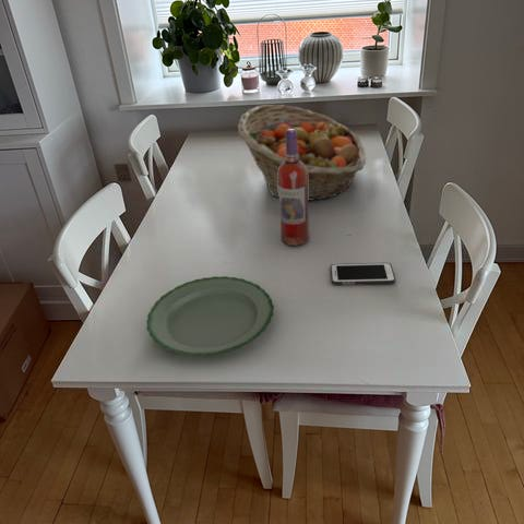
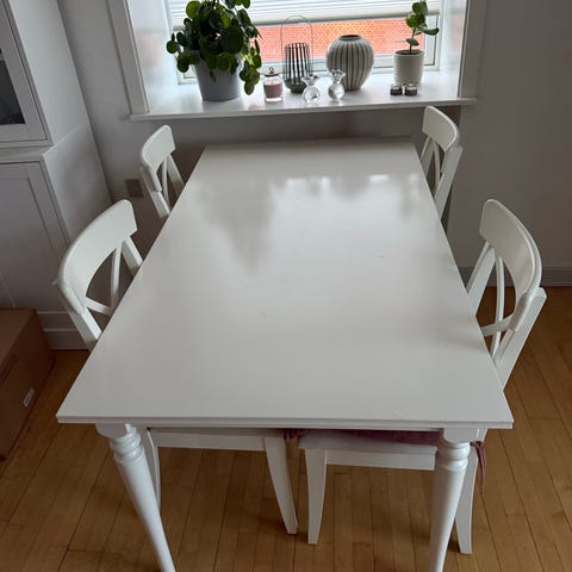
- cell phone (361, 273)
- fruit basket (302, 147)
- plate (211, 317)
- wine bottle (293, 188)
